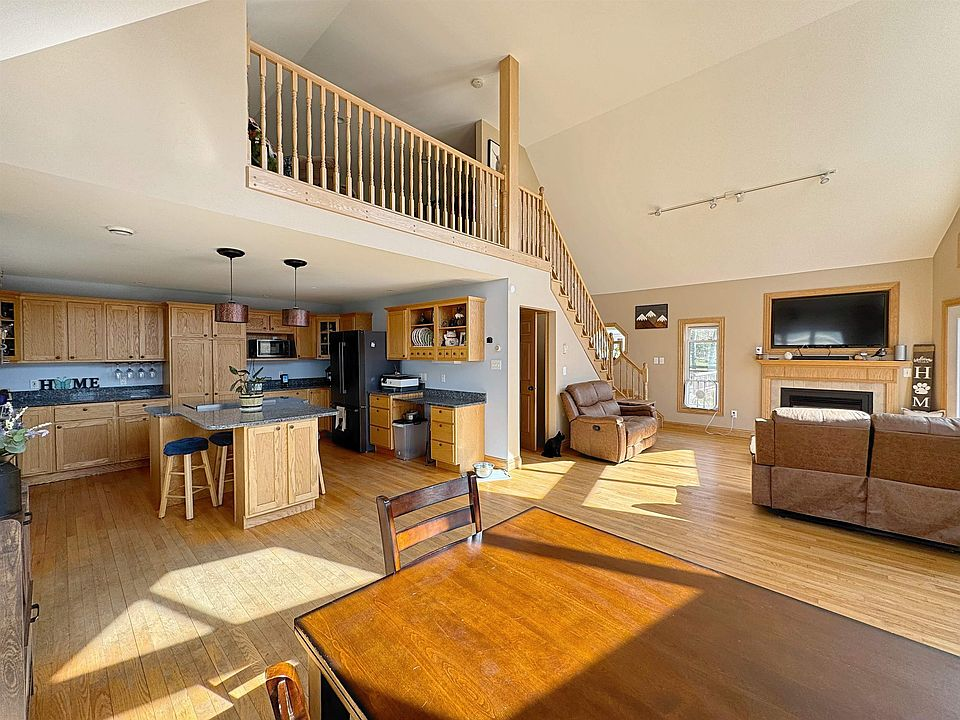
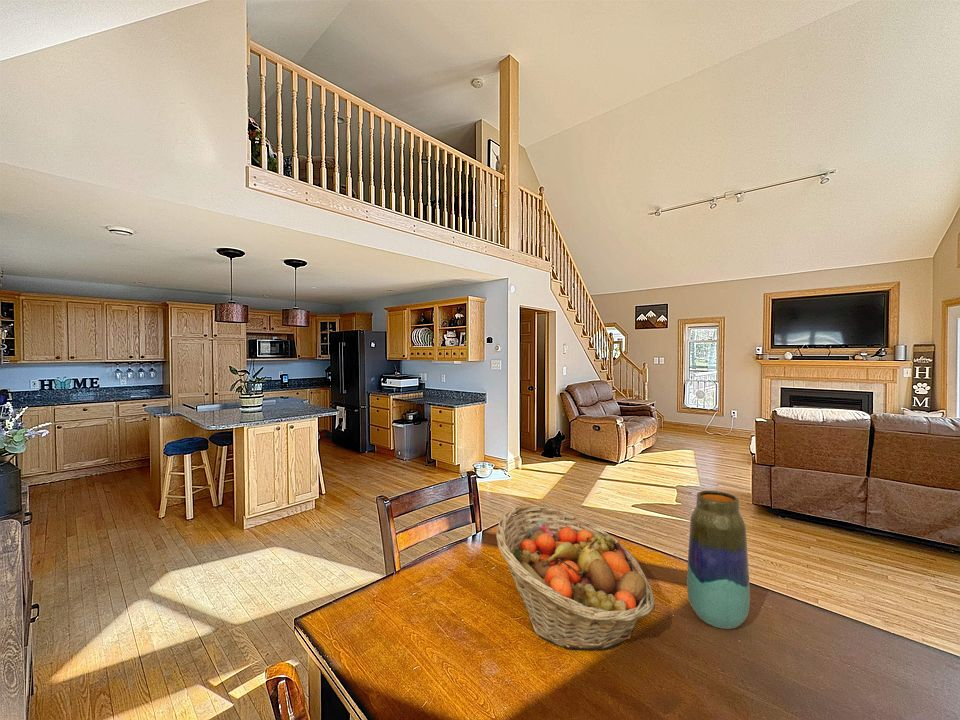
+ vase (717, 557)
+ fruit basket (571, 566)
